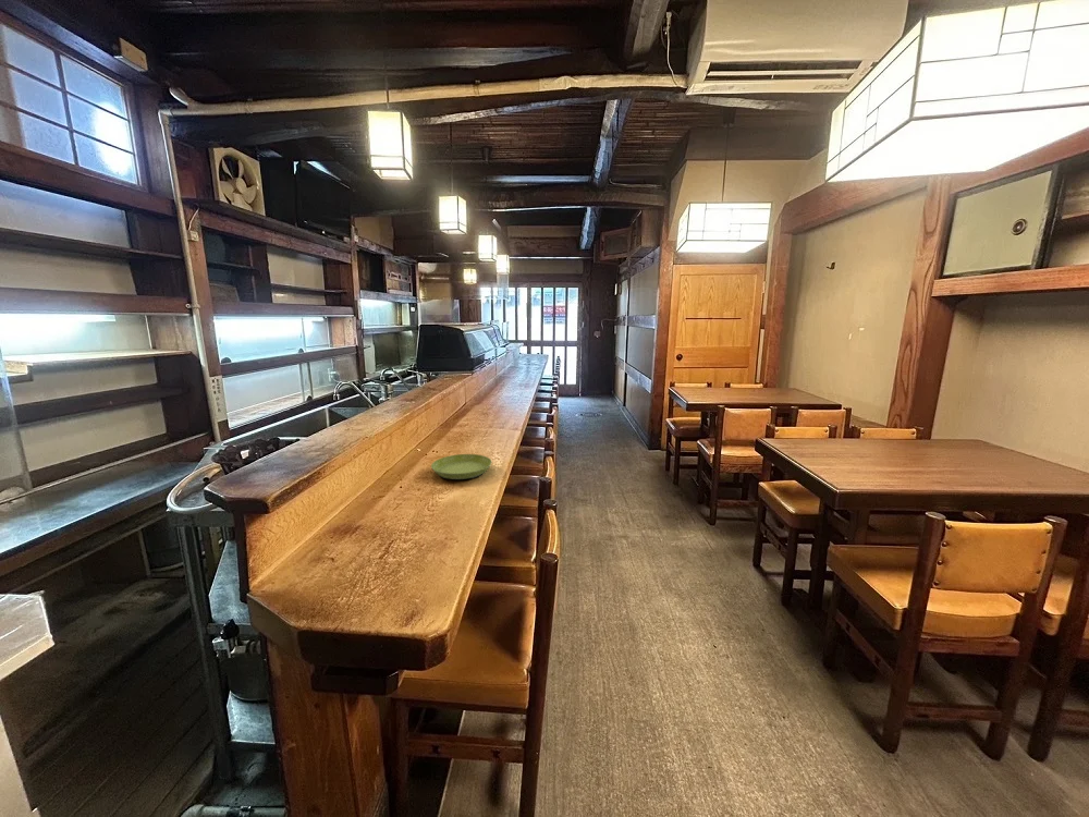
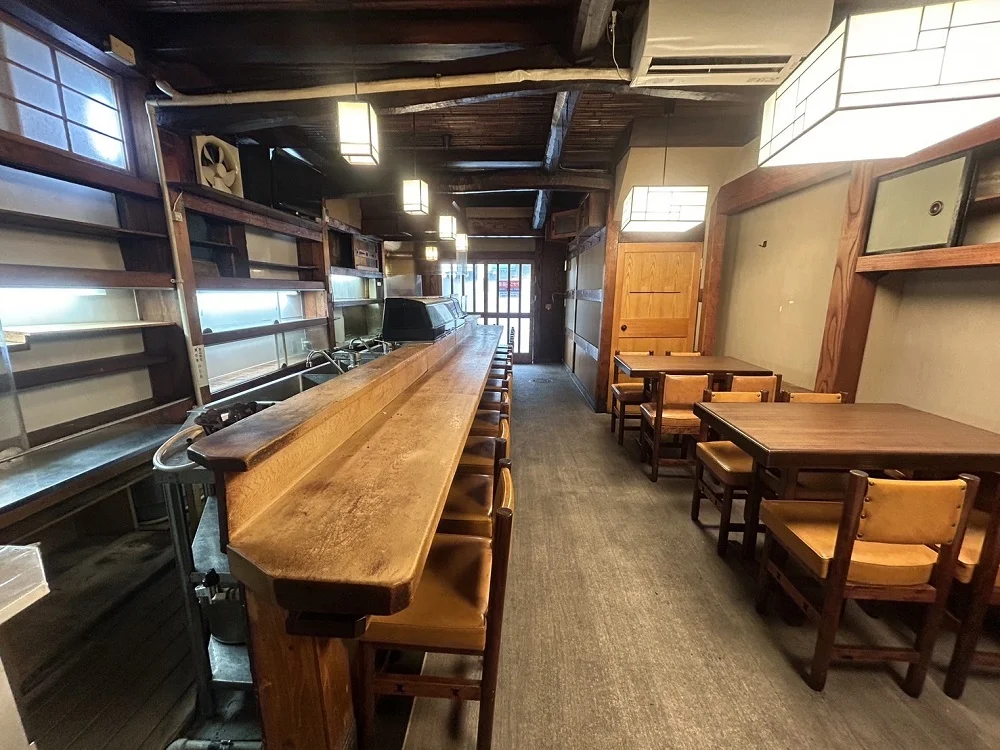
- saucer (462, 466)
